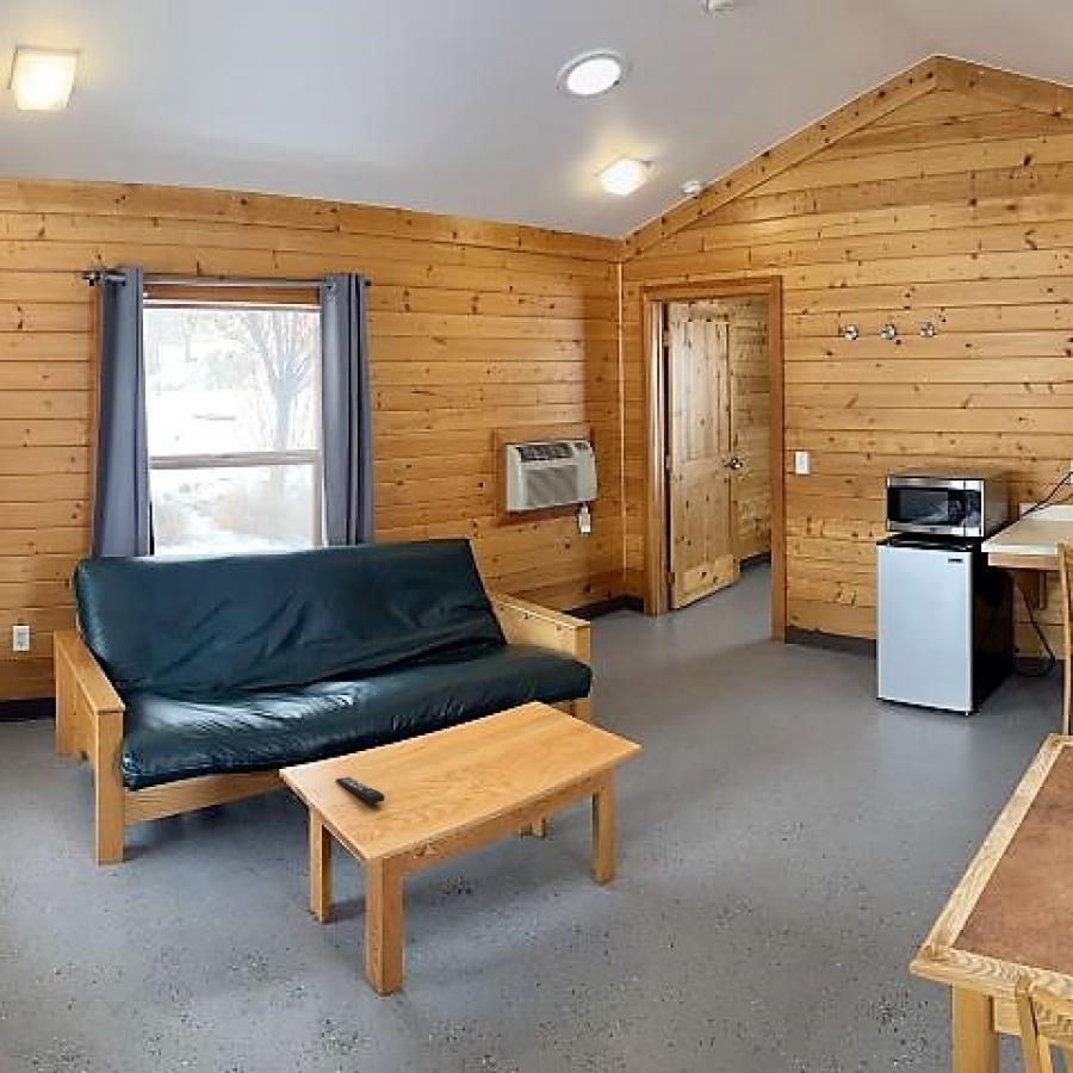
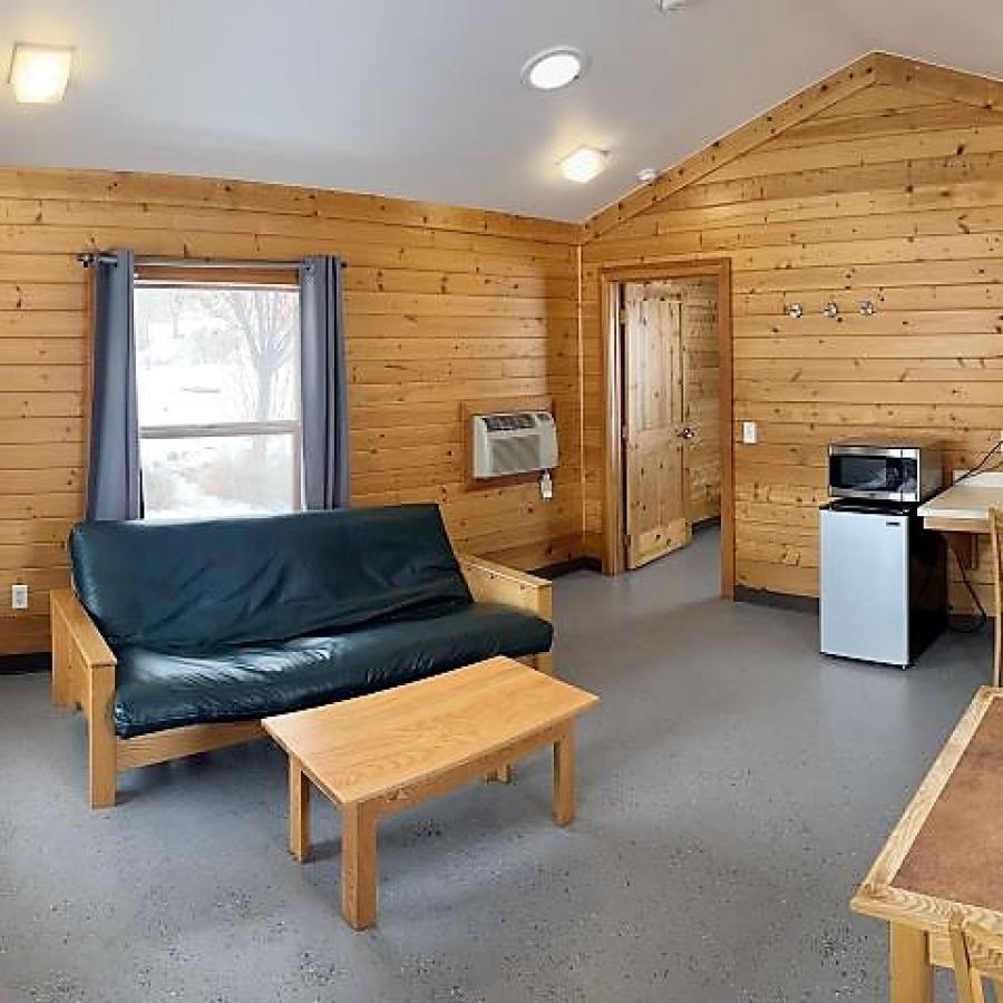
- remote control (359, 788)
